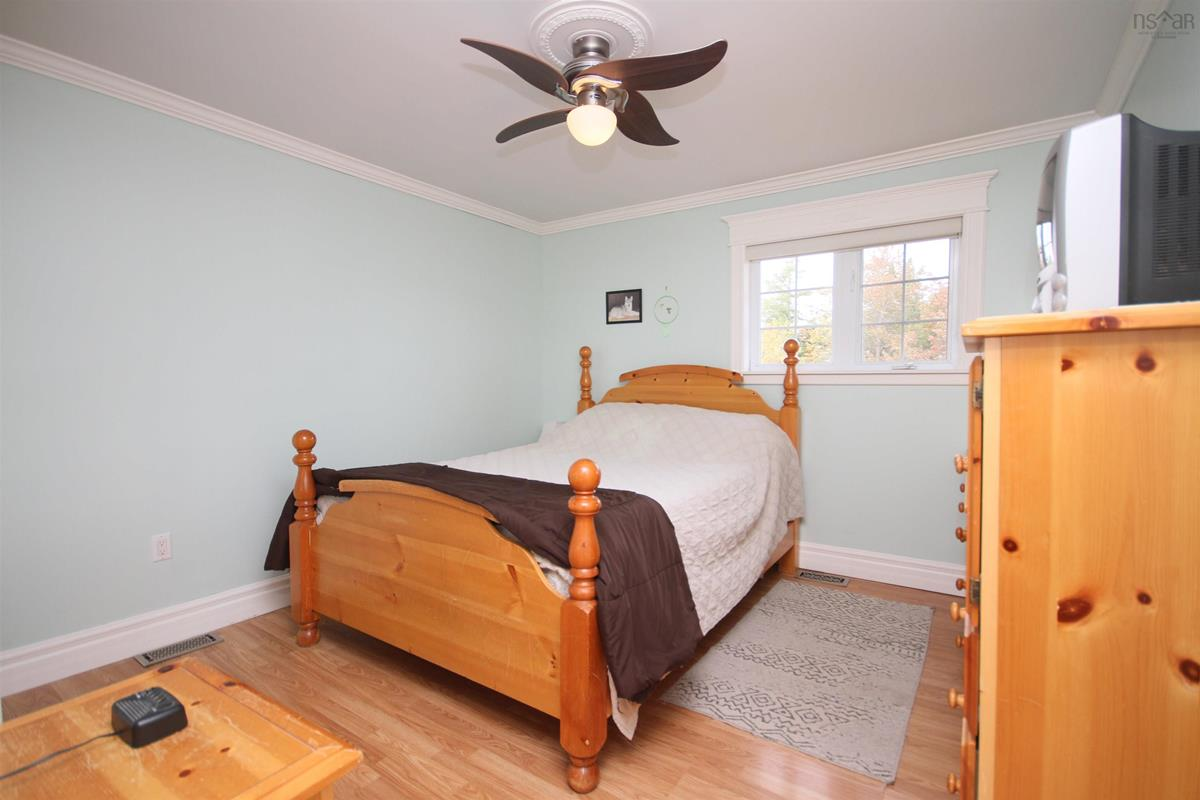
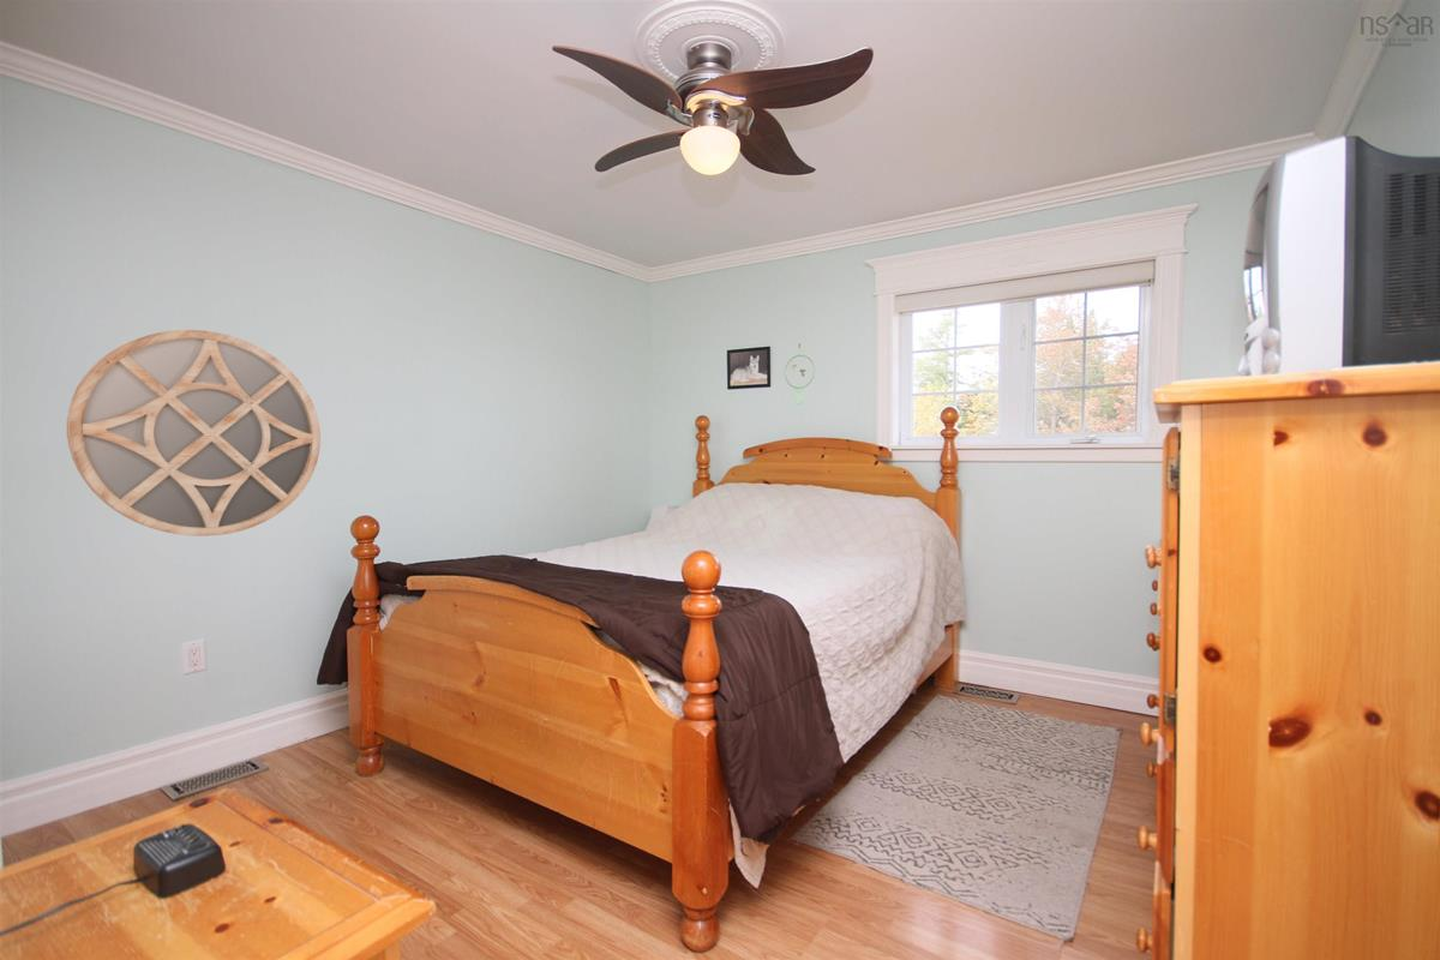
+ home mirror (209, 433)
